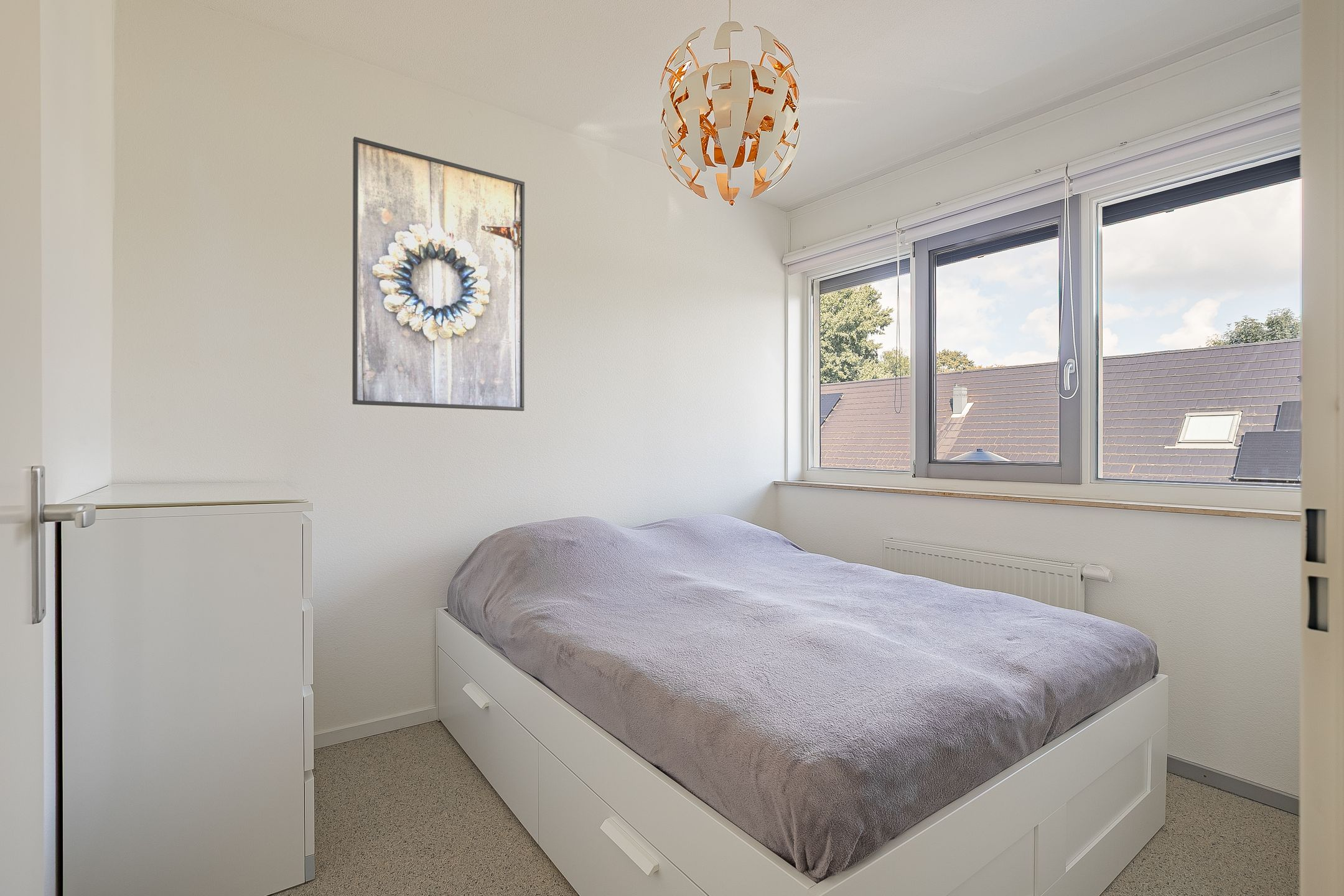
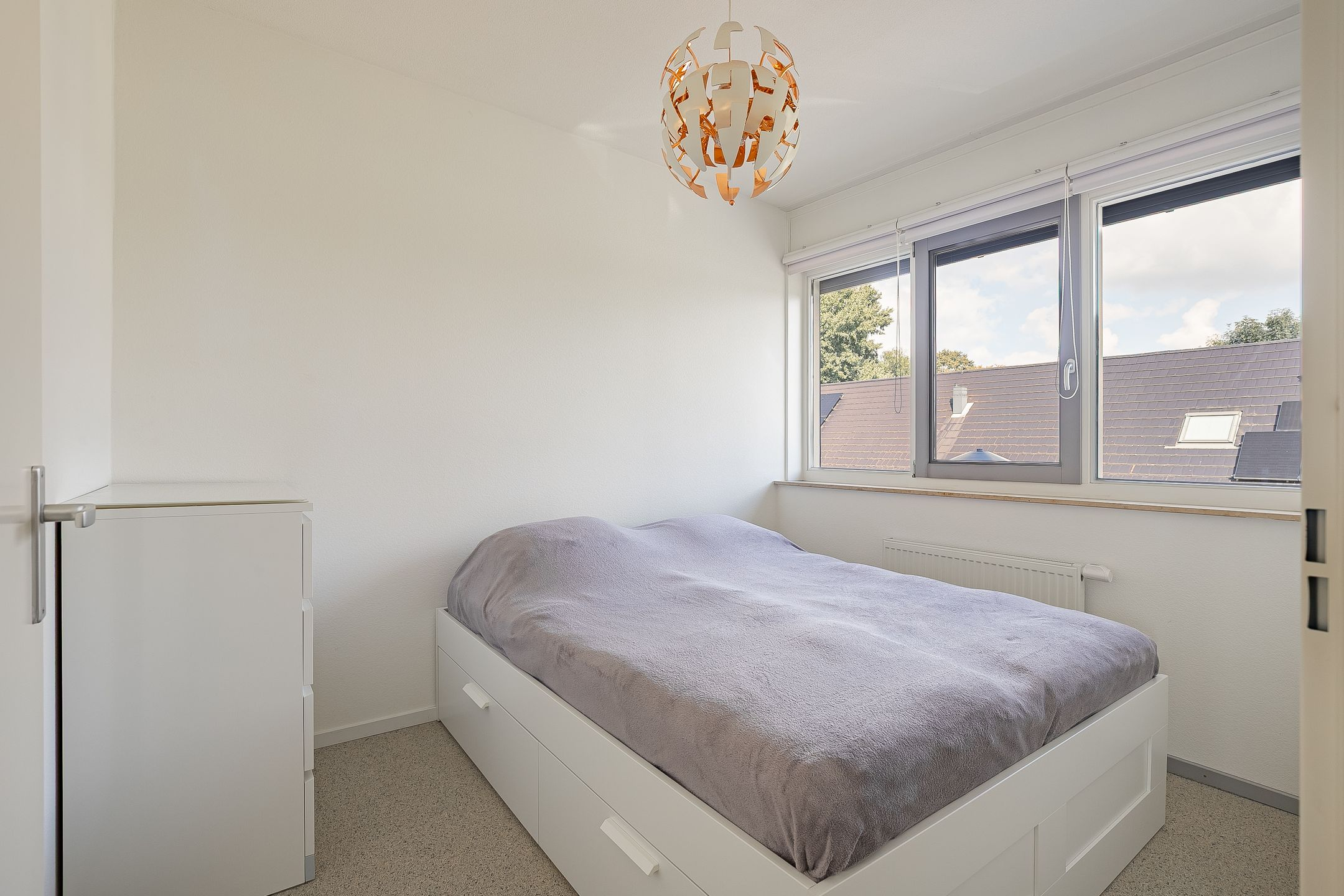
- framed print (445, 284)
